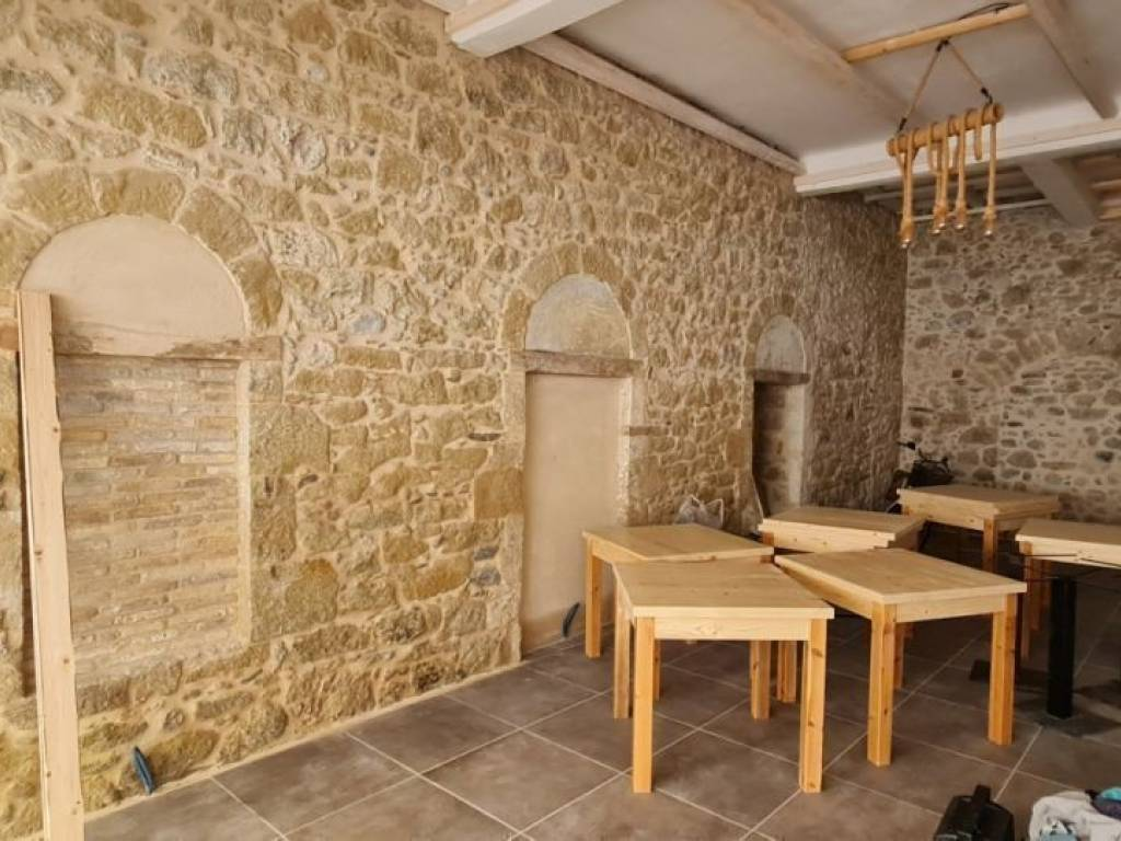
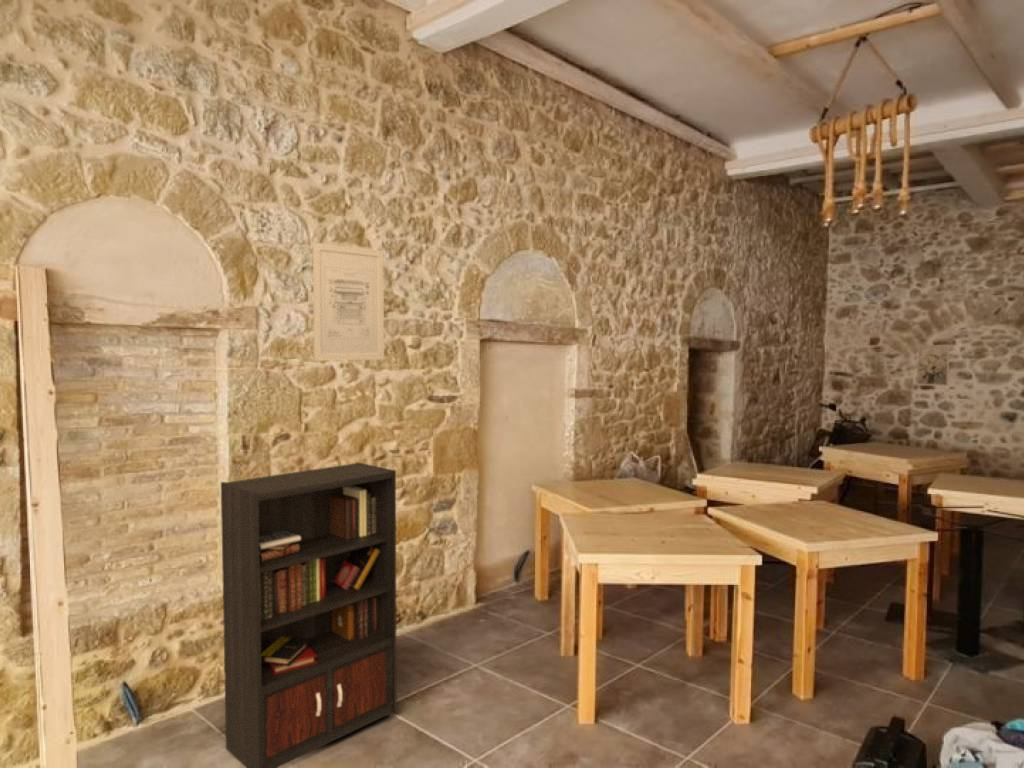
+ wall art (349, 303)
+ wall art (932, 365)
+ bookcase (319, 594)
